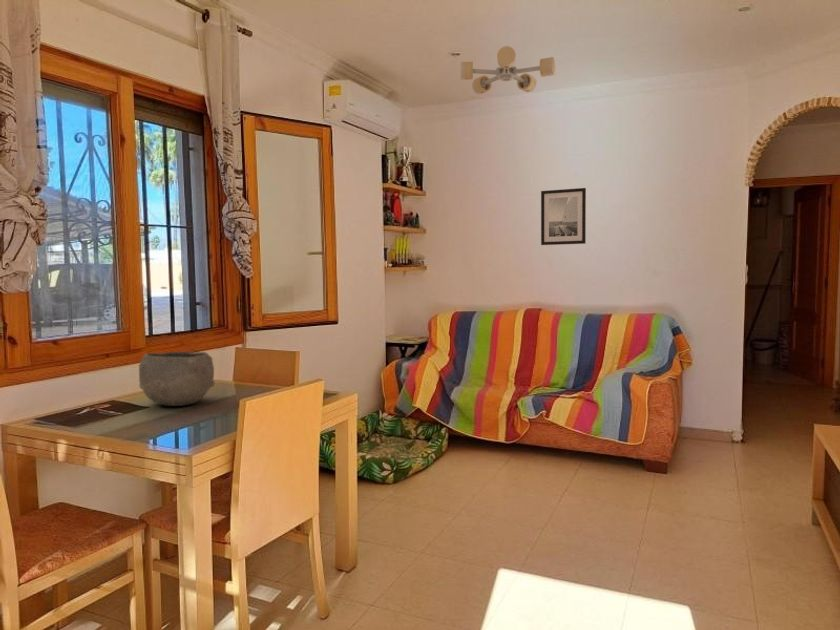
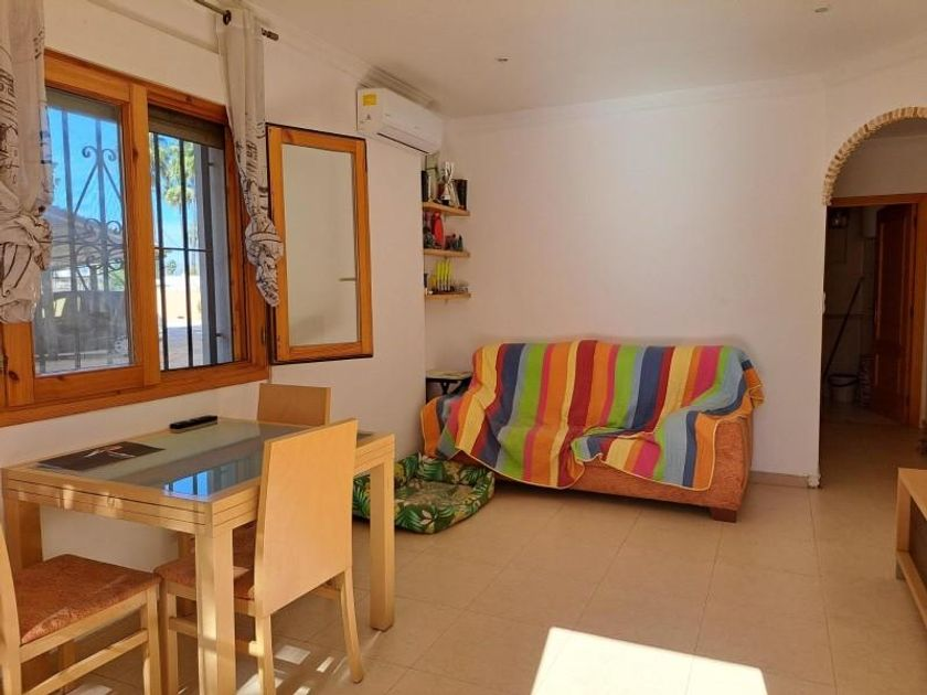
- ceiling light (507, 72)
- bowl (177, 378)
- wall art (563, 217)
